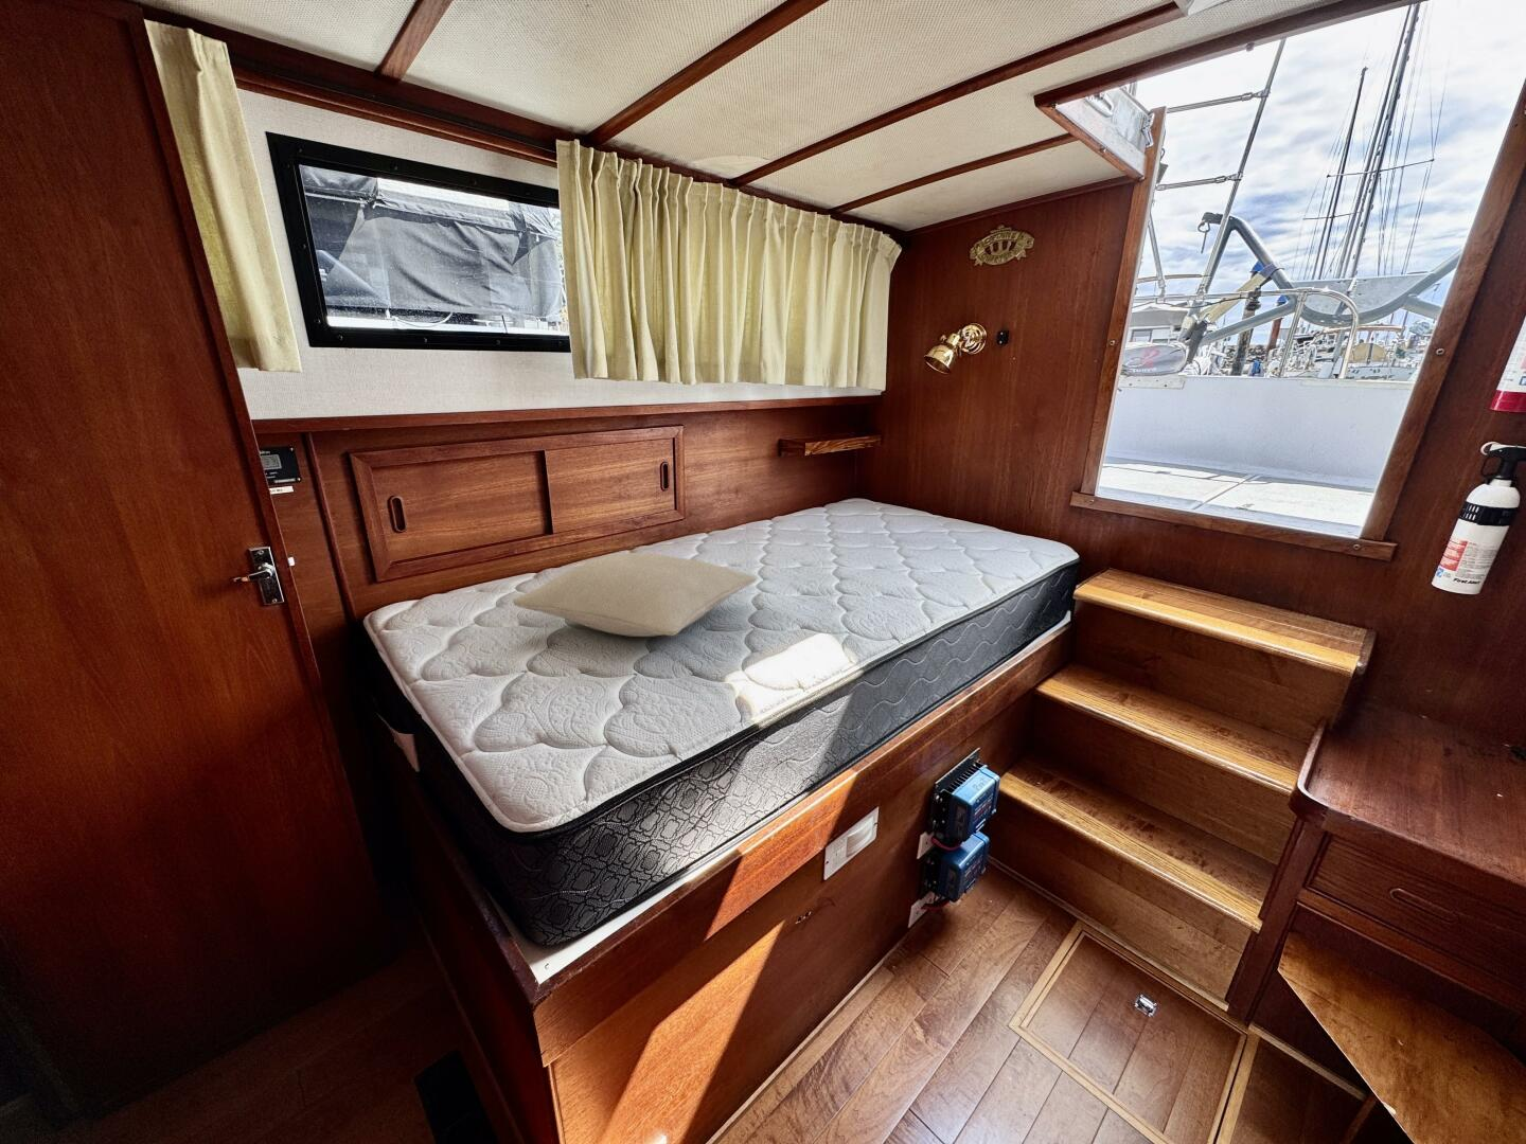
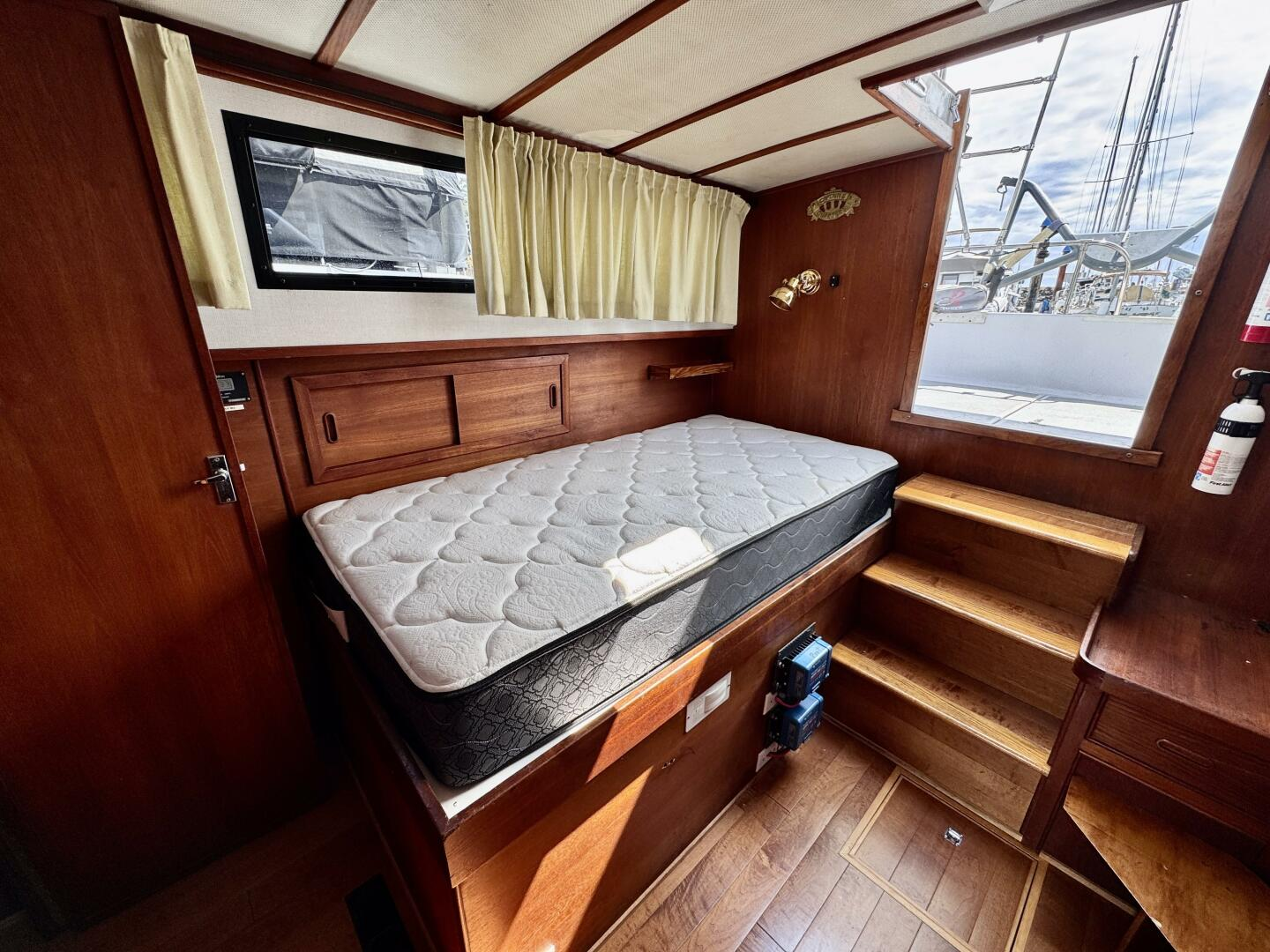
- pillow (642, 589)
